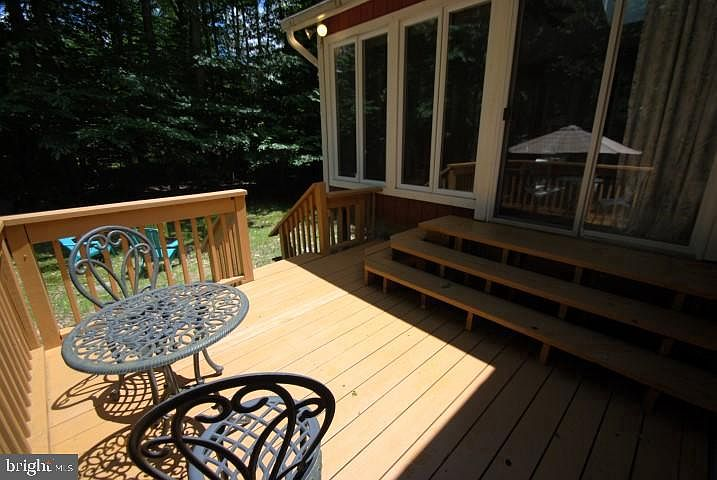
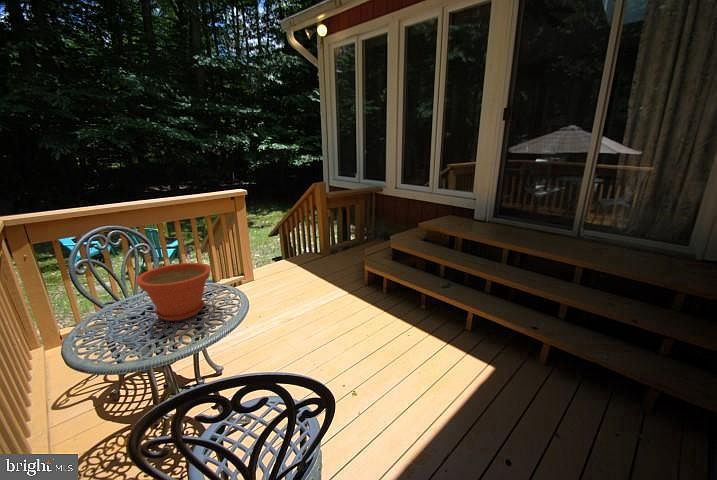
+ plant pot (178, 293)
